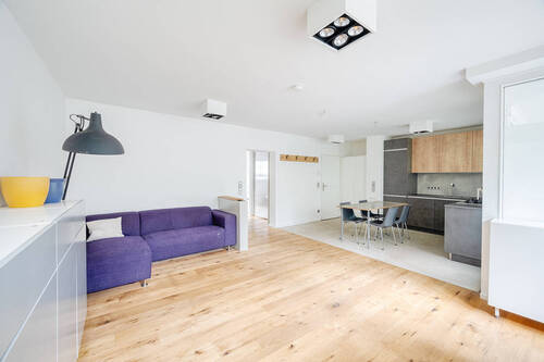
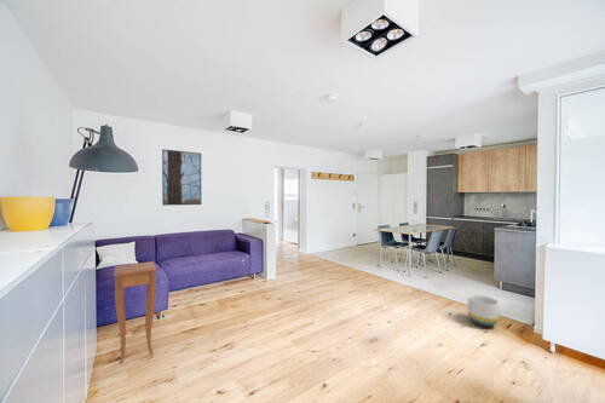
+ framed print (182, 178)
+ planter (482, 311)
+ side table (145, 313)
